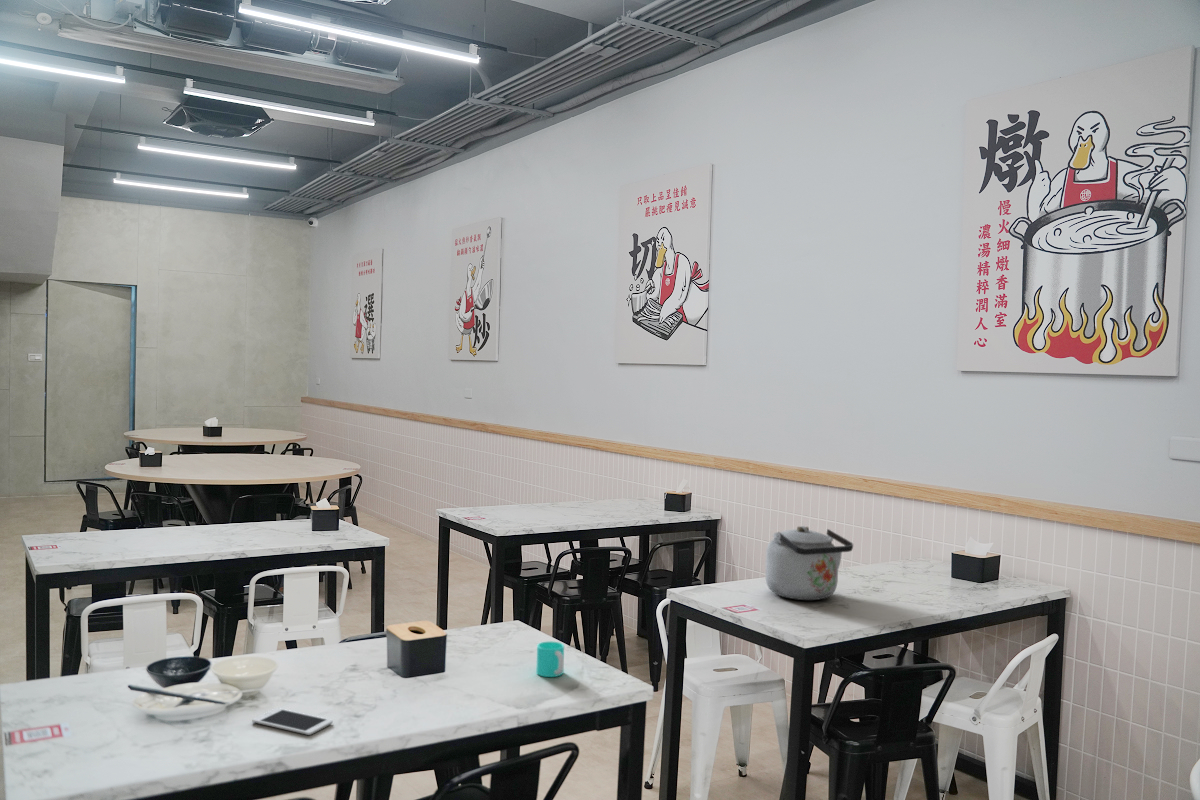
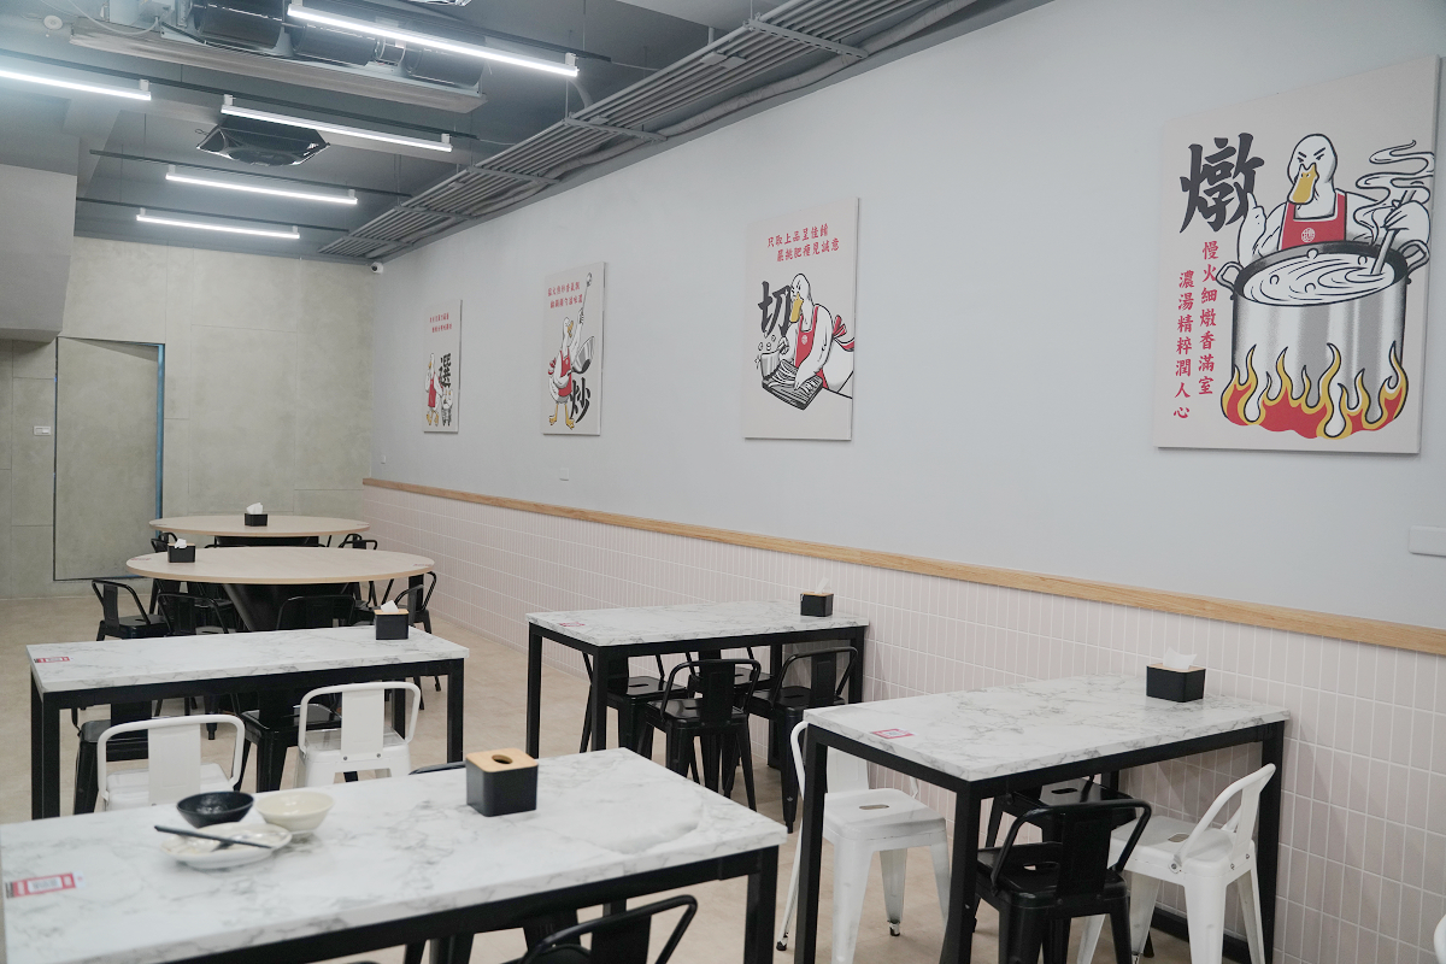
- kettle (809, 560)
- cup (552, 660)
- cell phone (292, 721)
